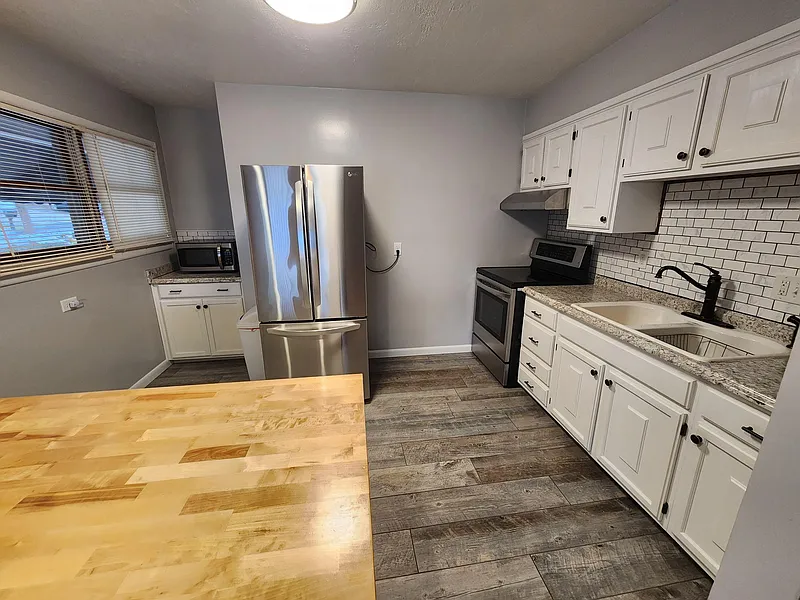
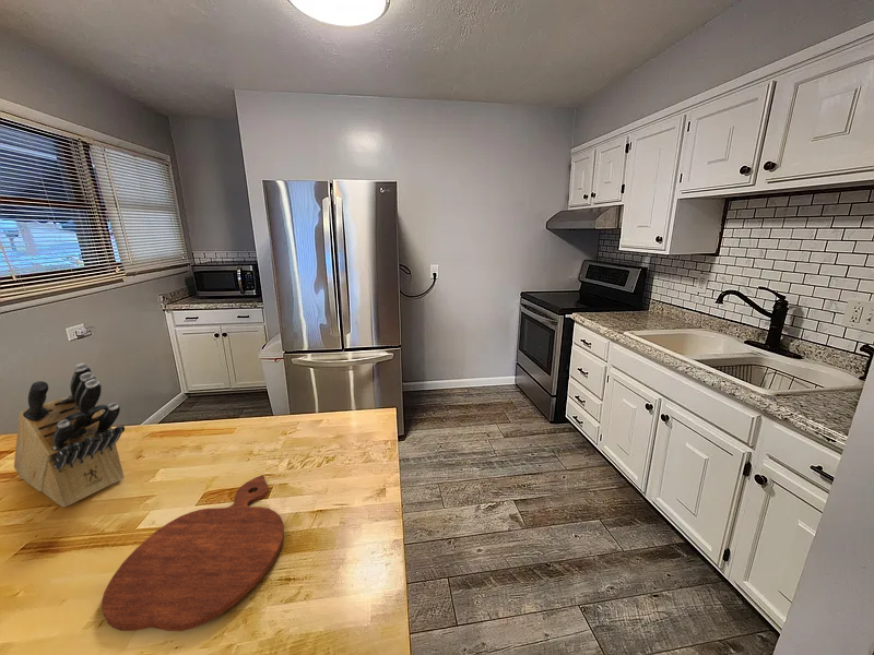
+ cutting board (218, 534)
+ knife block (61, 425)
